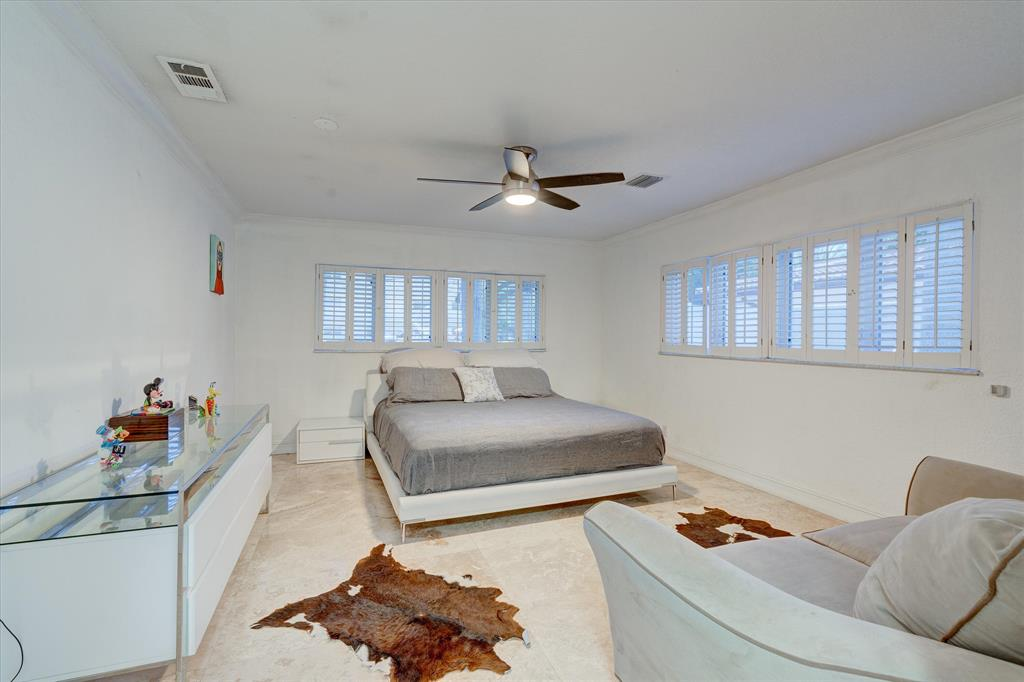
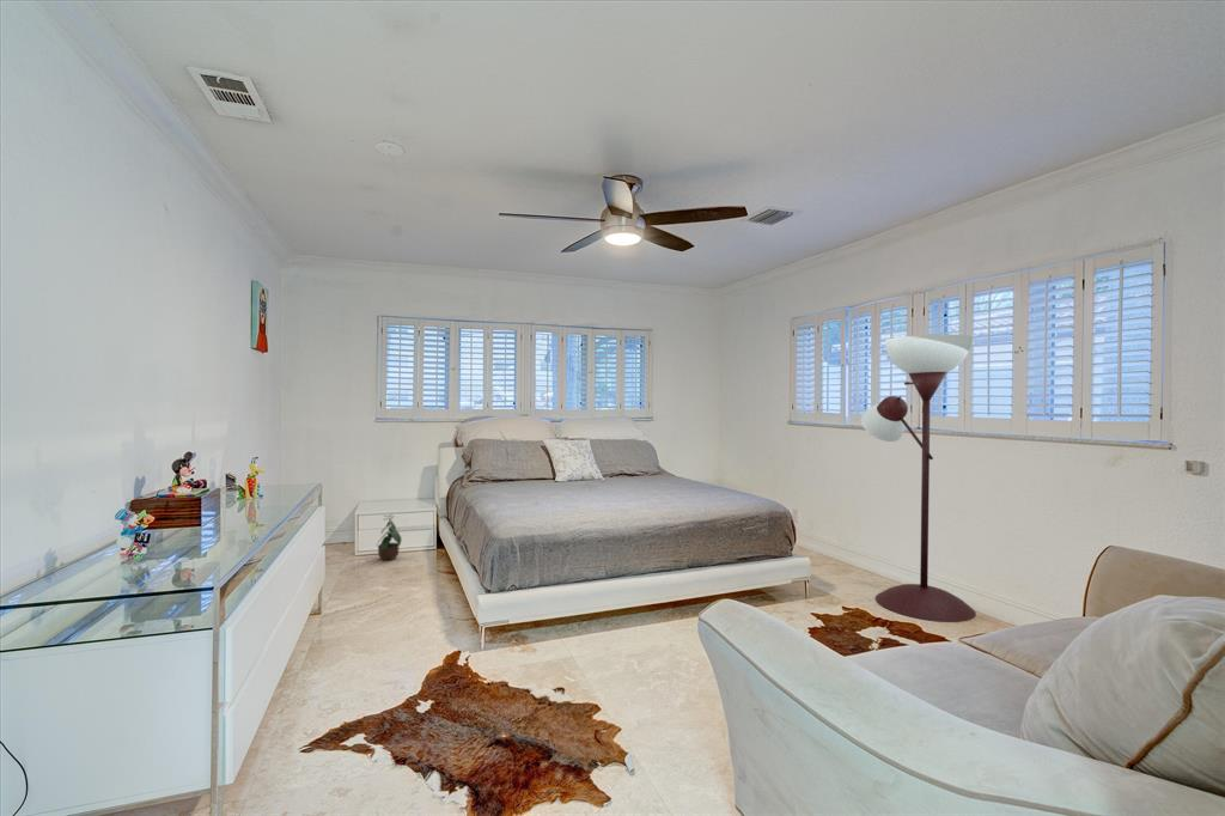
+ potted plant (389, 535)
+ floor lamp (922, 470)
